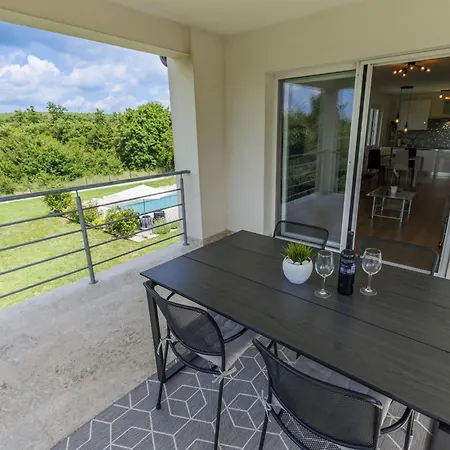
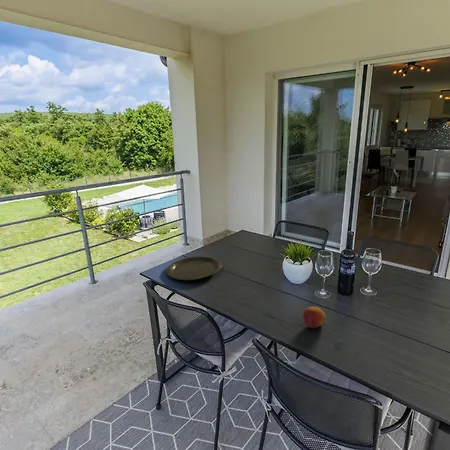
+ fruit (314, 316)
+ plate (194, 267)
